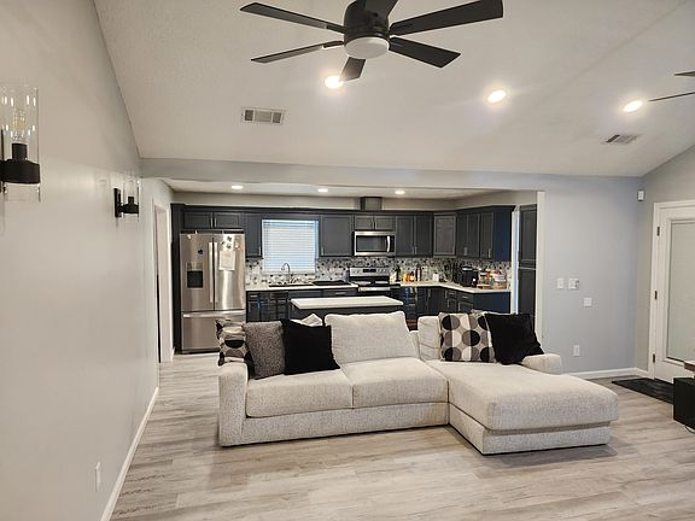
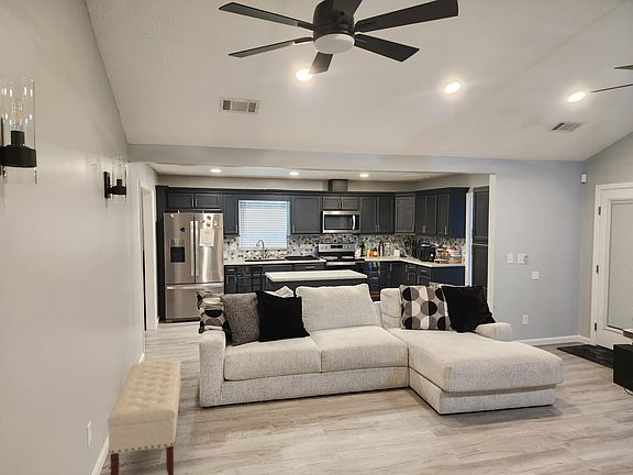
+ bench (151, 412)
